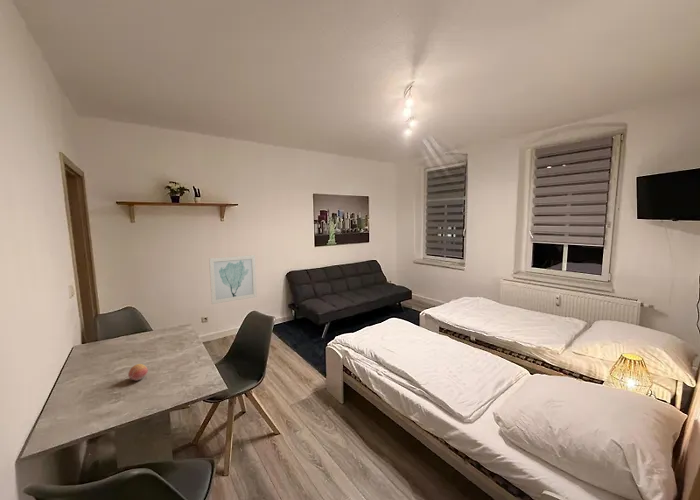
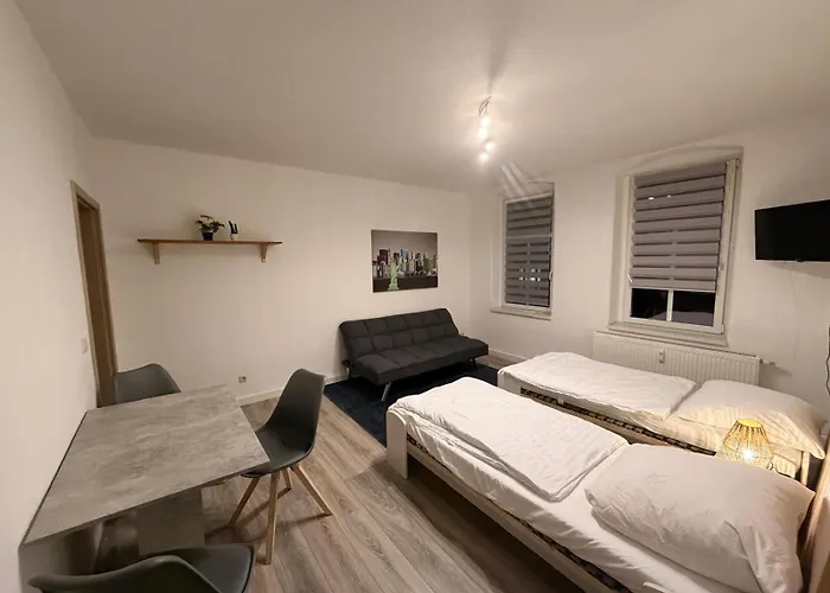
- wall art (234, 278)
- fruit (137, 371)
